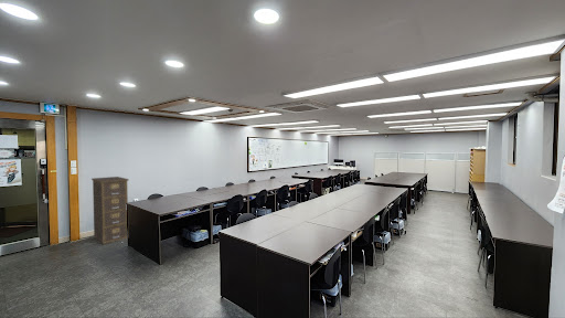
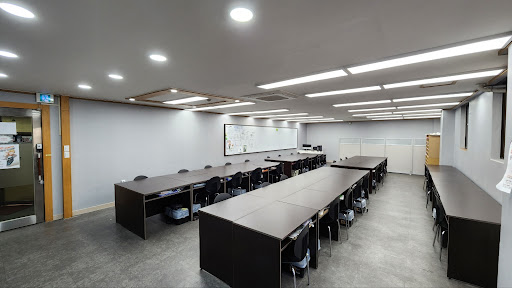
- filing cabinet (110, 208)
